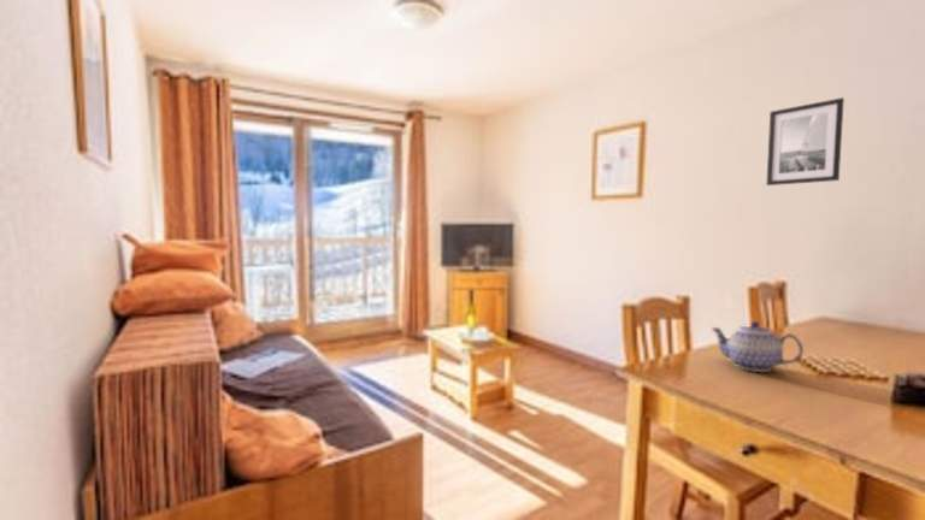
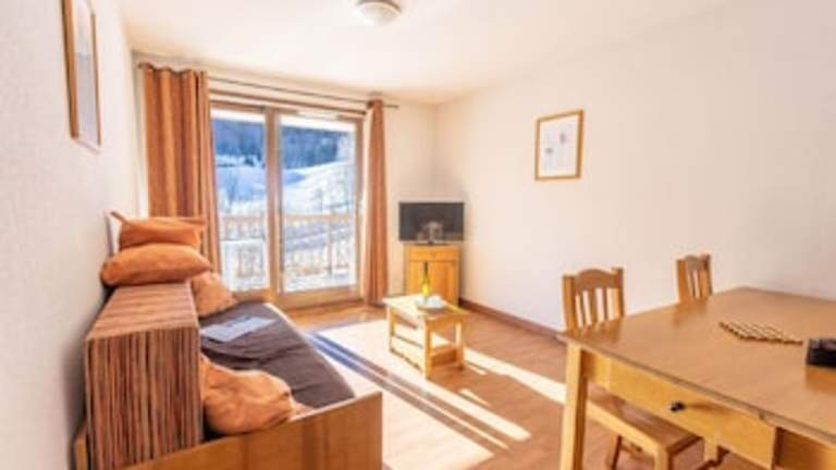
- teapot (754, 344)
- wall art (802, 143)
